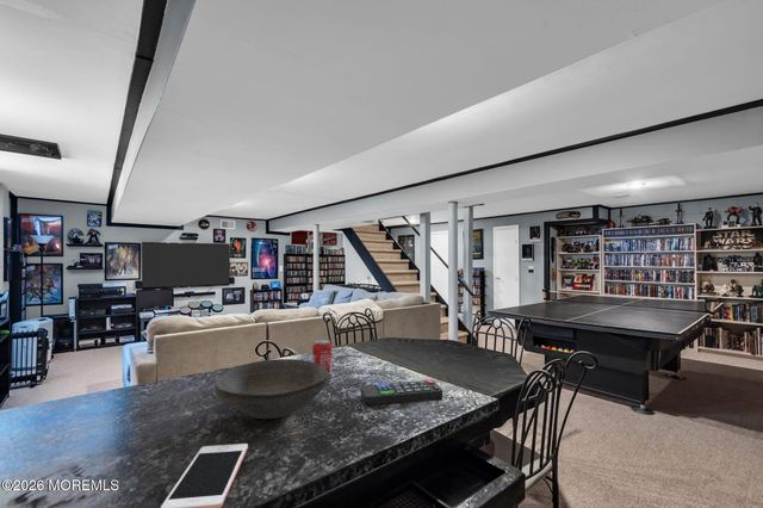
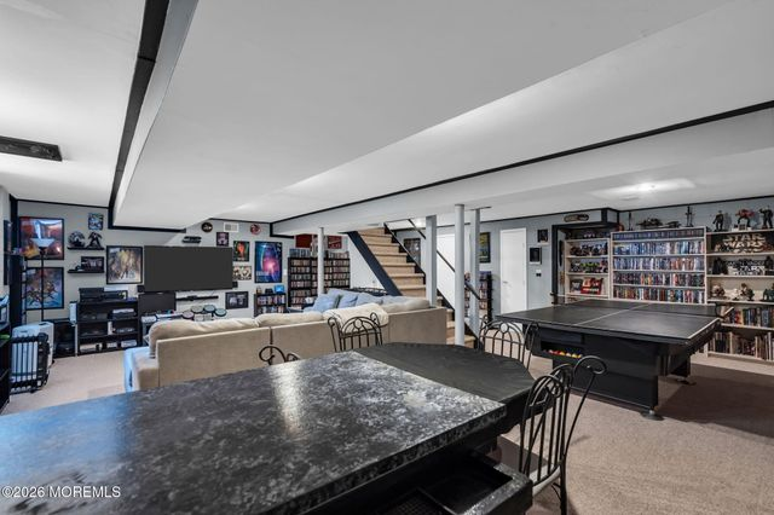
- bowl (273, 391)
- cell phone (210, 473)
- remote control (401, 391)
- beverage can (322, 359)
